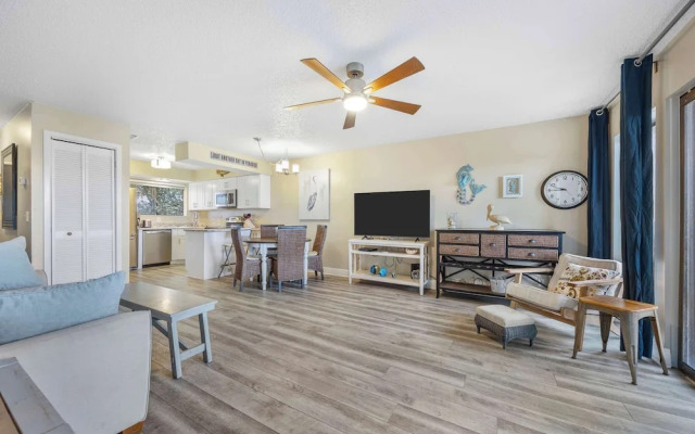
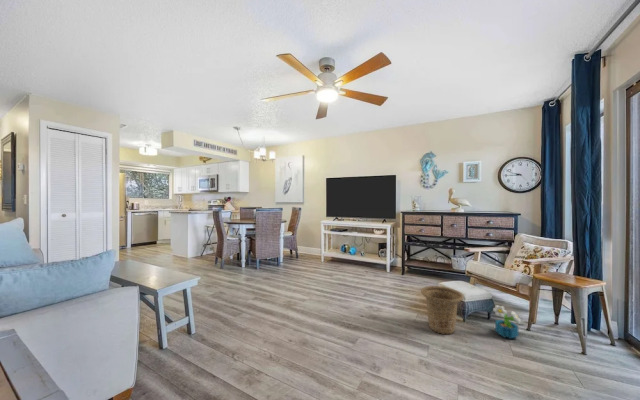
+ decorative plant (505, 320)
+ basket (441, 310)
